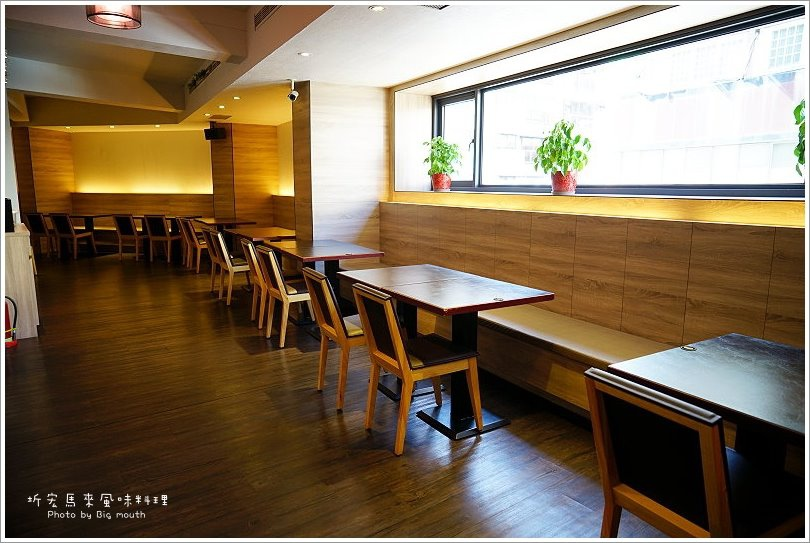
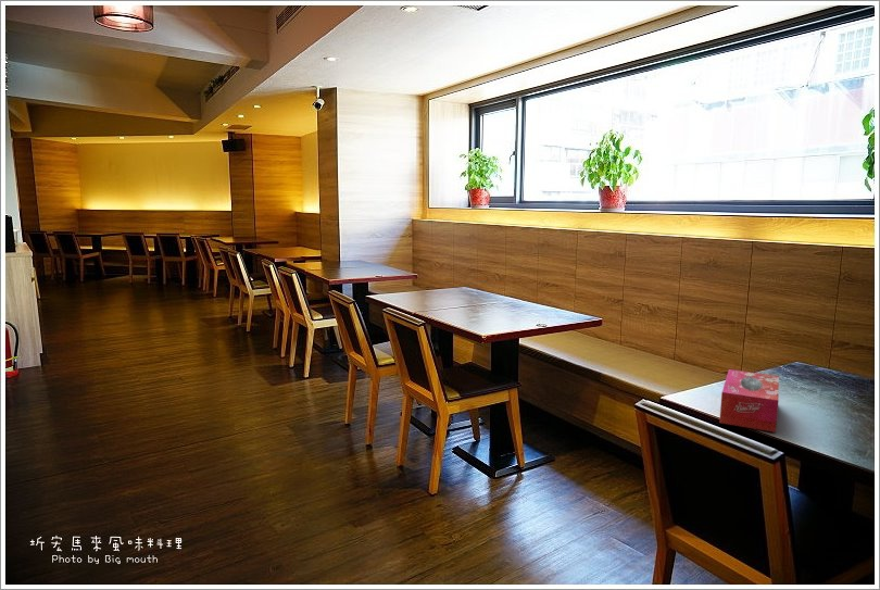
+ tissue box (750, 398)
